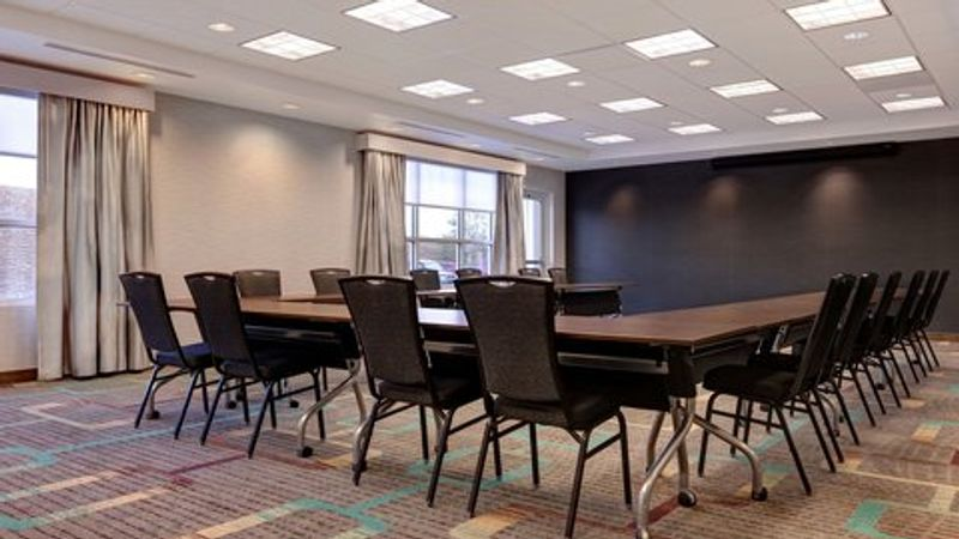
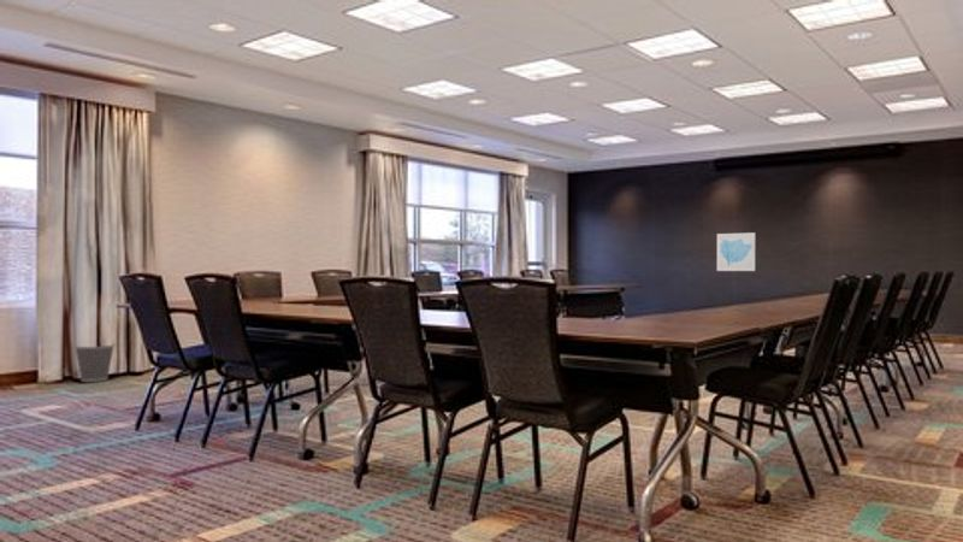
+ wastebasket (94, 363)
+ wall art (735, 252)
